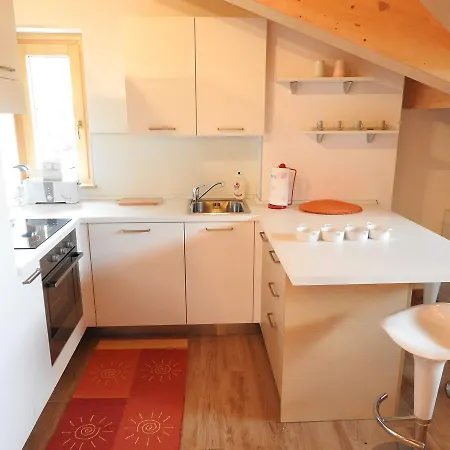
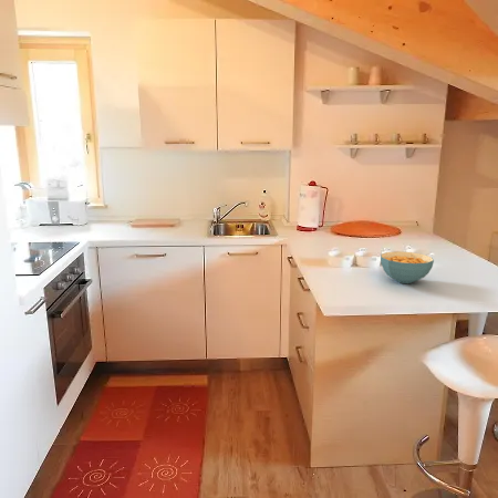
+ cereal bowl (405, 269)
